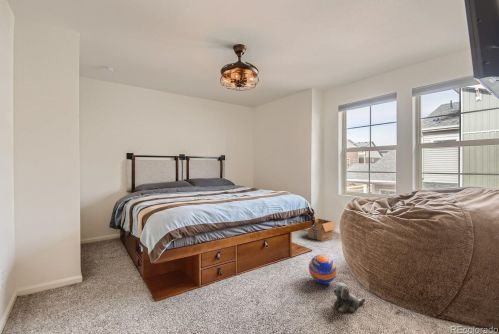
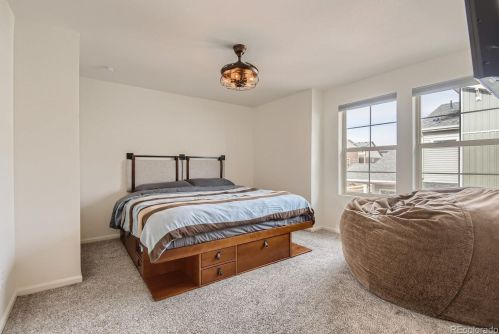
- ball (322, 268)
- cardboard box (320, 229)
- plush toy (350, 295)
